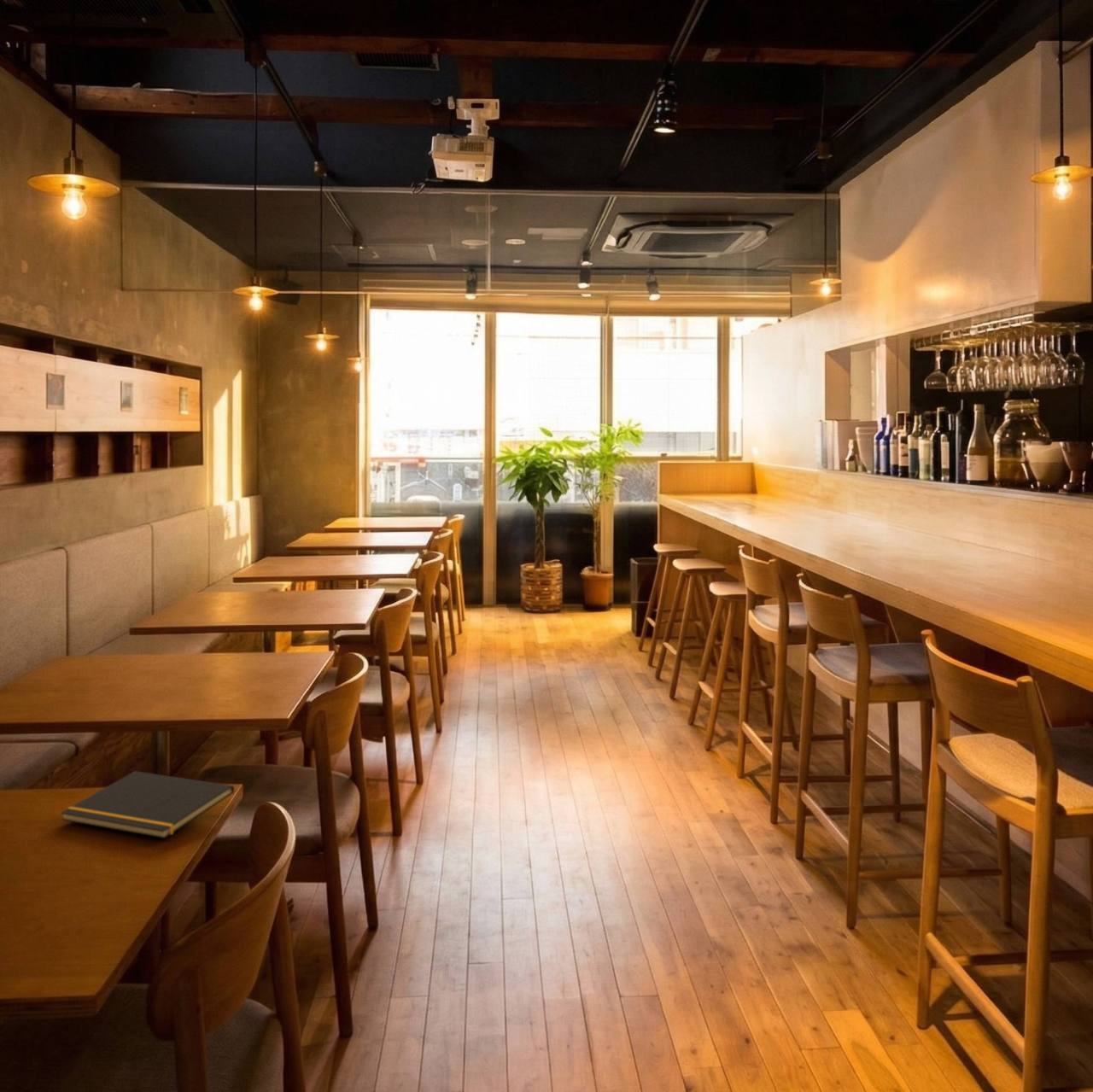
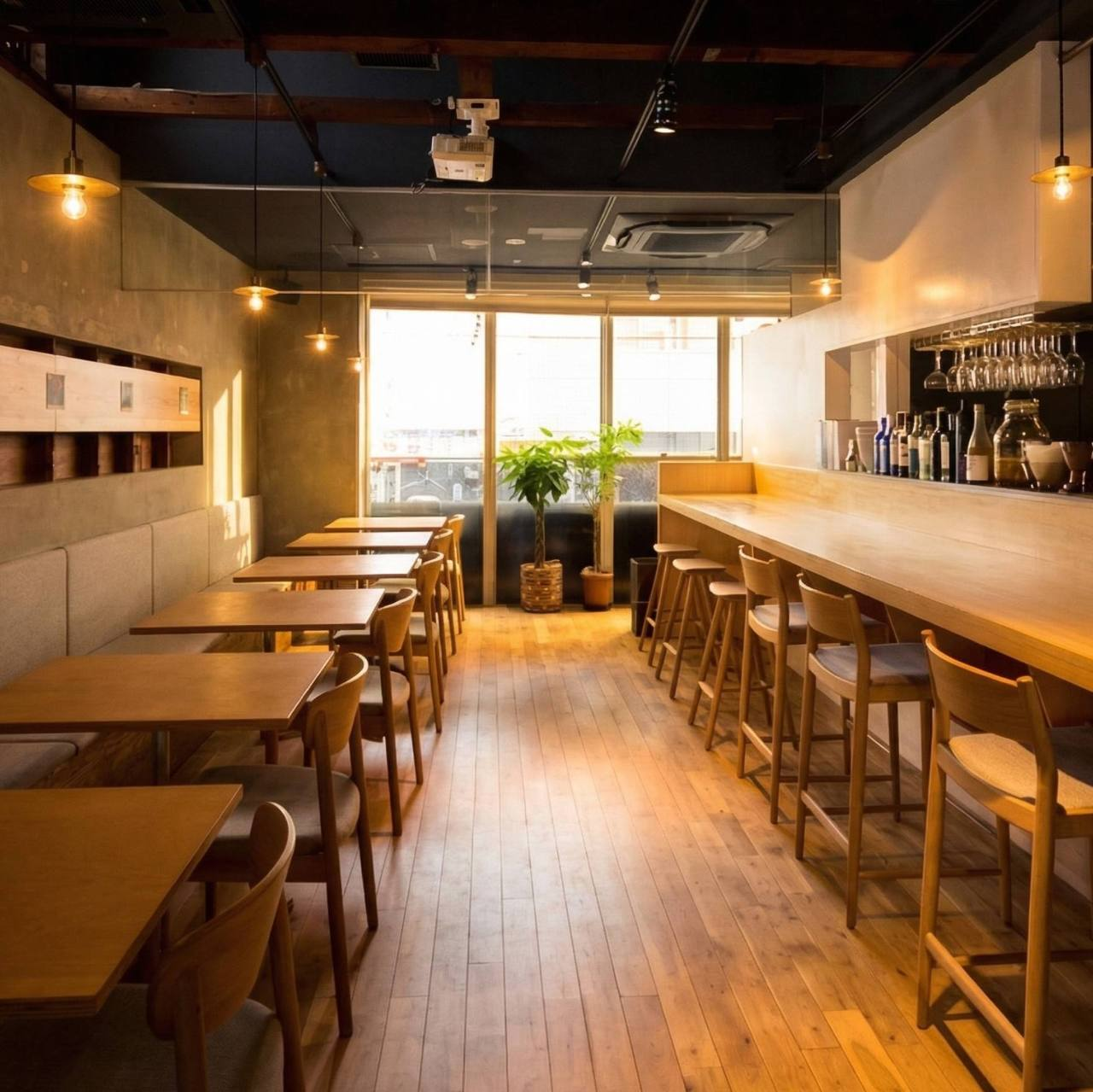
- notepad (149, 803)
